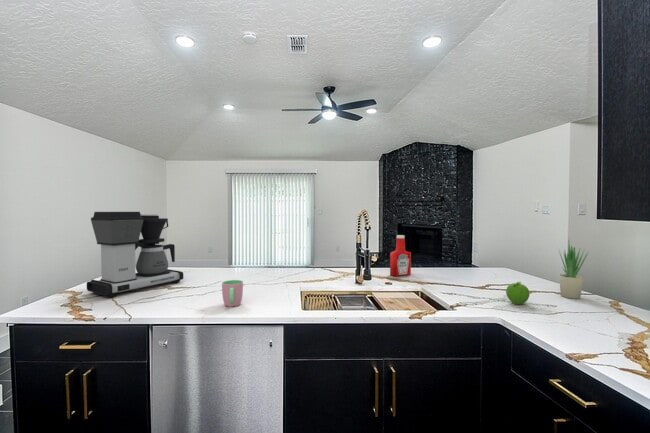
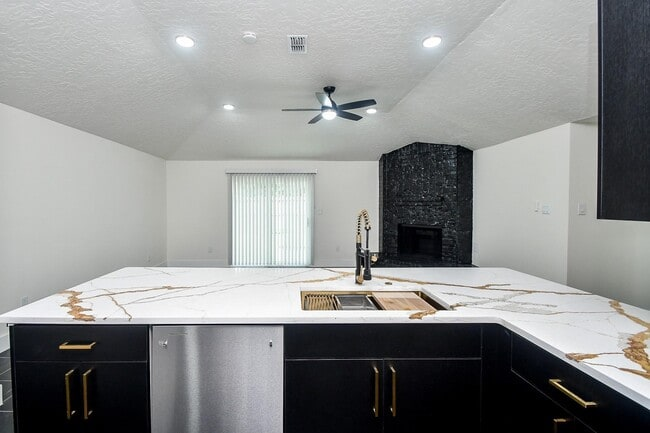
- cup (232, 294)
- coffee maker (137, 247)
- soap bottle (400, 255)
- potted plant (572, 267)
- fruit (517, 292)
